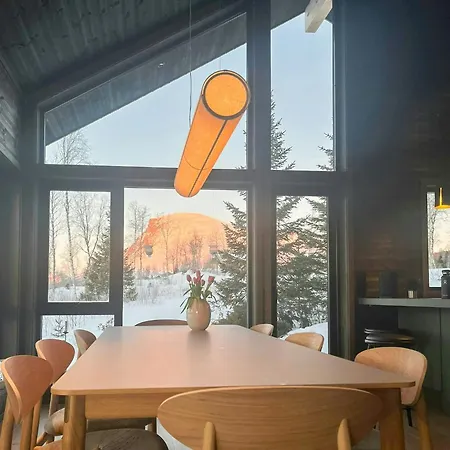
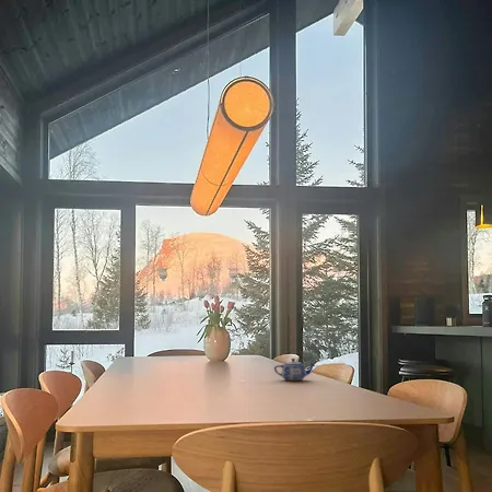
+ teapot (295, 368)
